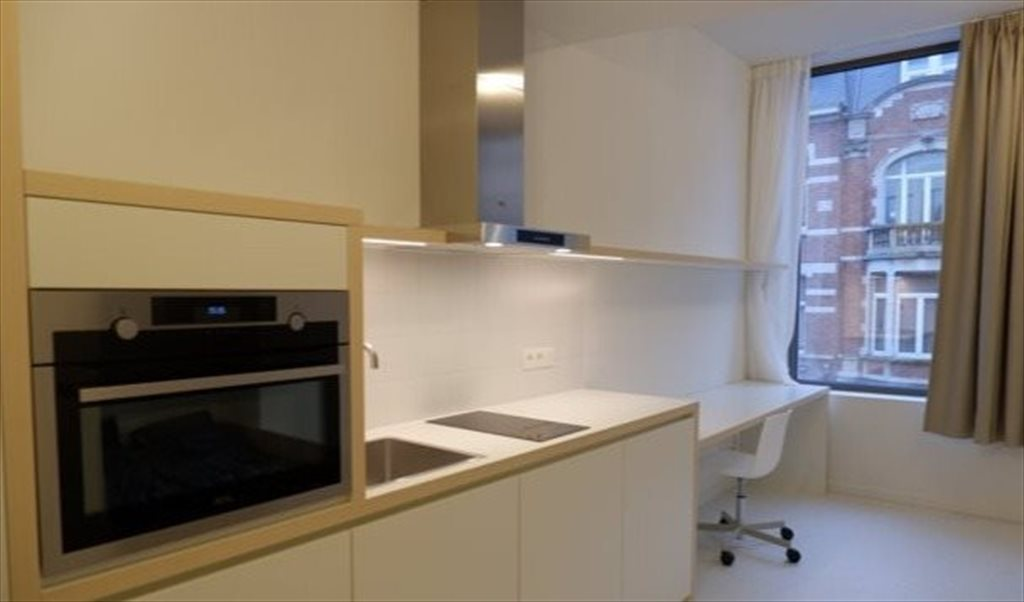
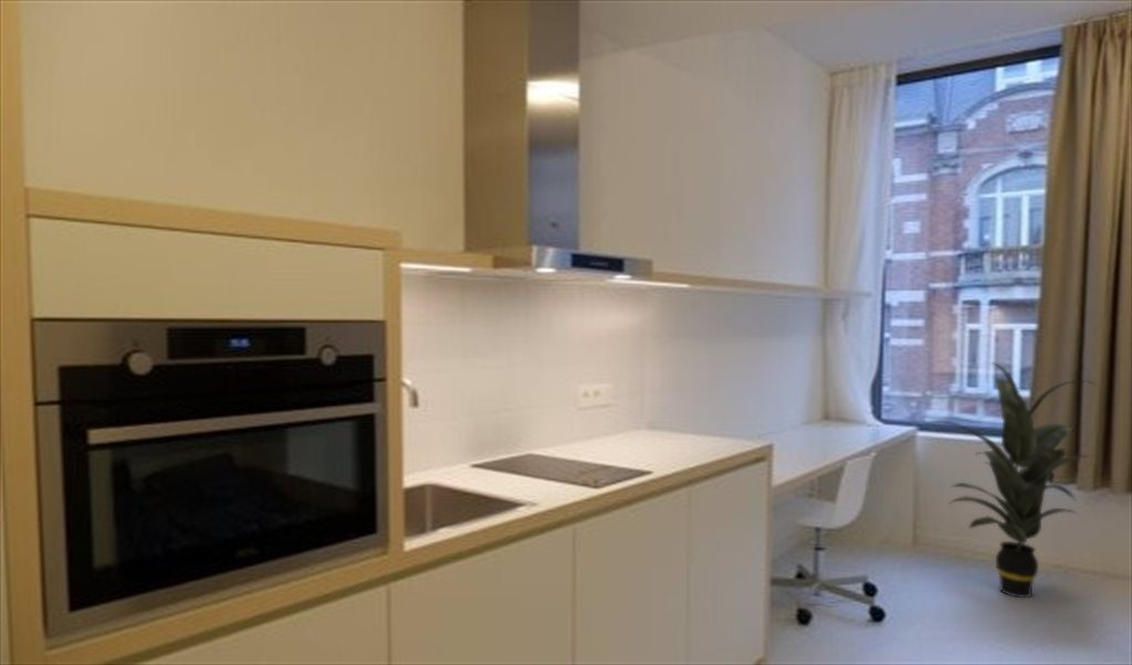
+ indoor plant (1013, 476)
